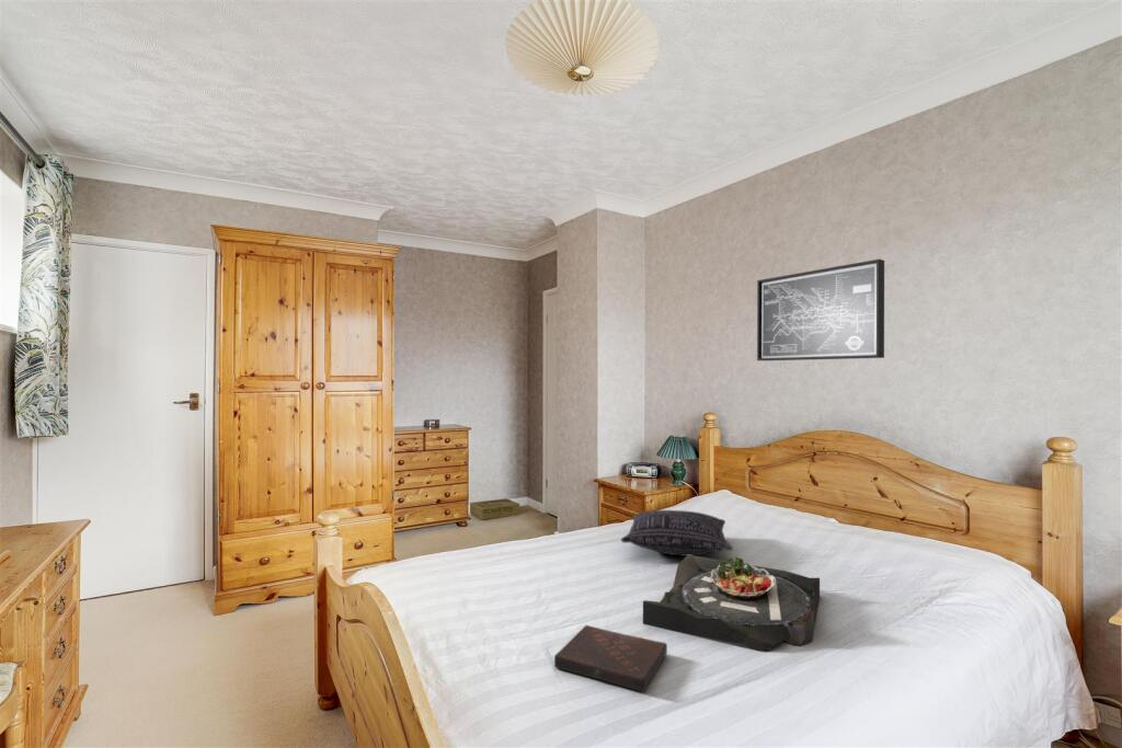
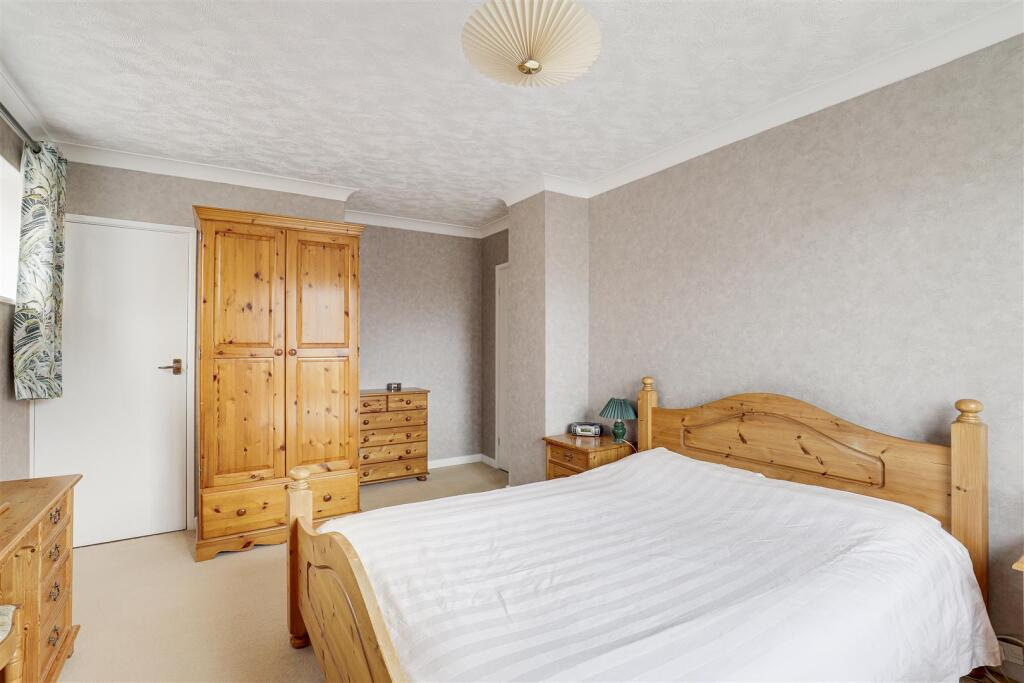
- serving tray (736, 585)
- wall art (814, 314)
- pillow (676, 530)
- cardboard box (494, 508)
- book (611, 655)
